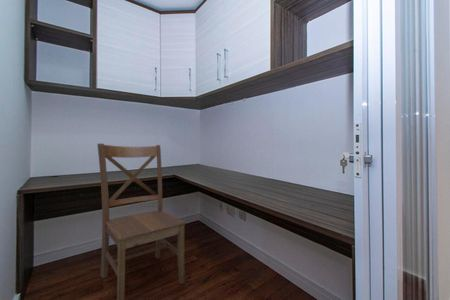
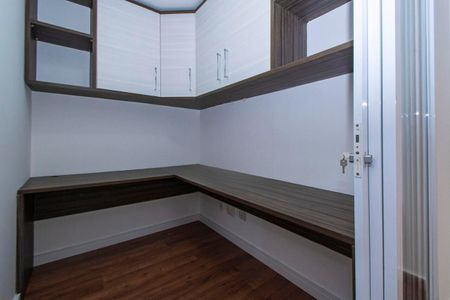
- chair (141, 213)
